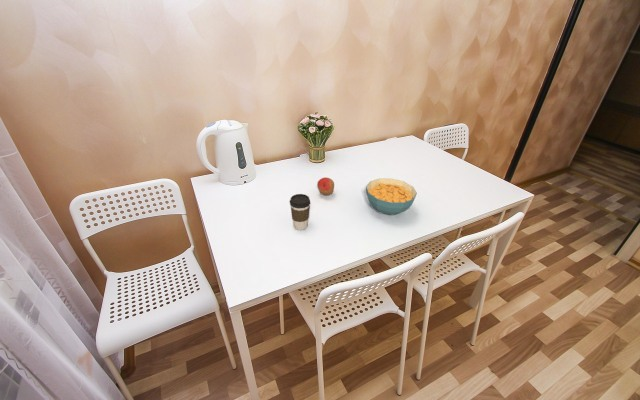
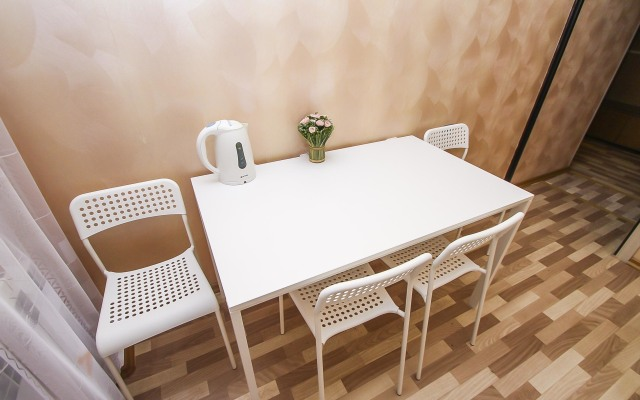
- cereal bowl (389, 200)
- coffee cup (300, 212)
- fruit (325, 186)
